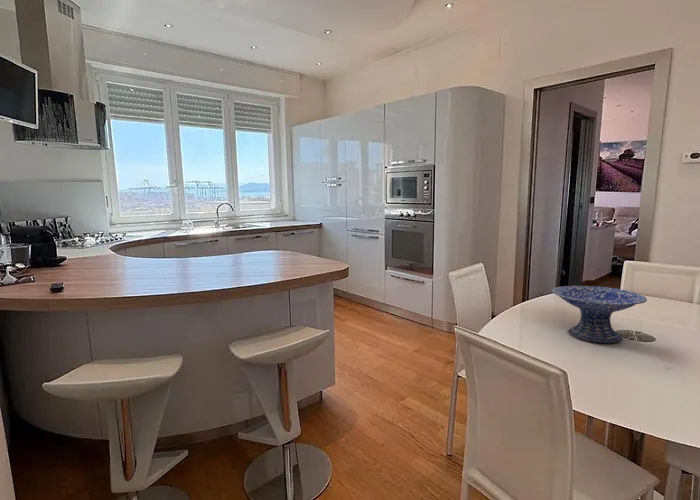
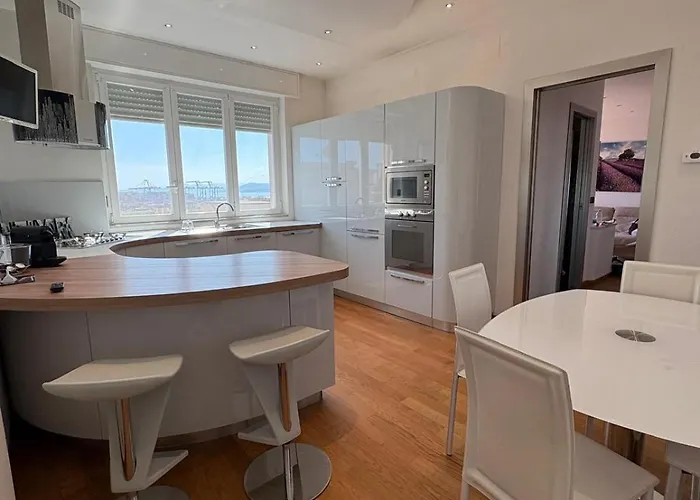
- decorative bowl (595, 314)
